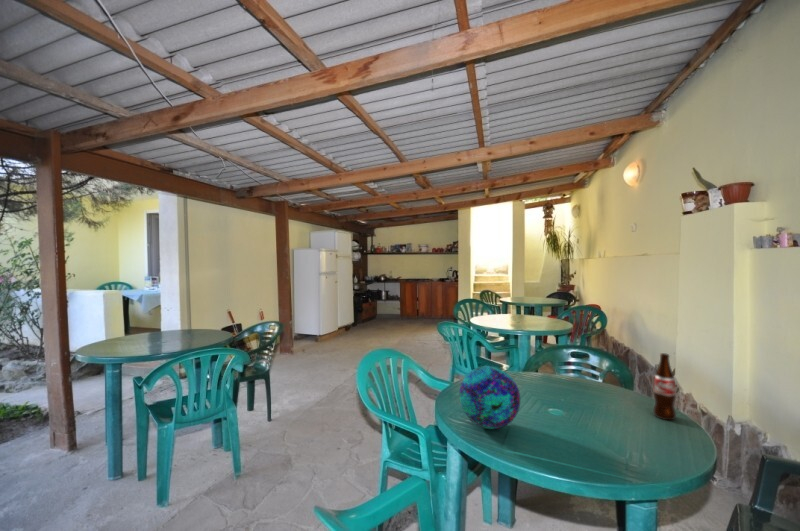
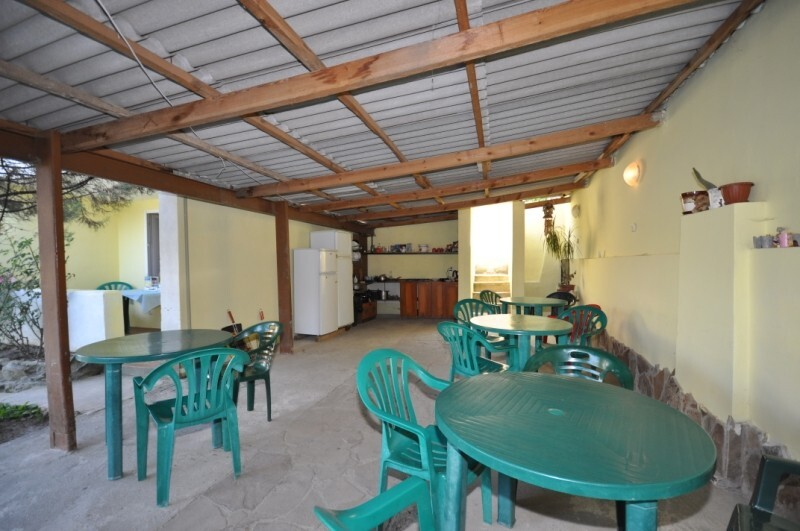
- decorative ball (489, 396)
- bottle (664, 385)
